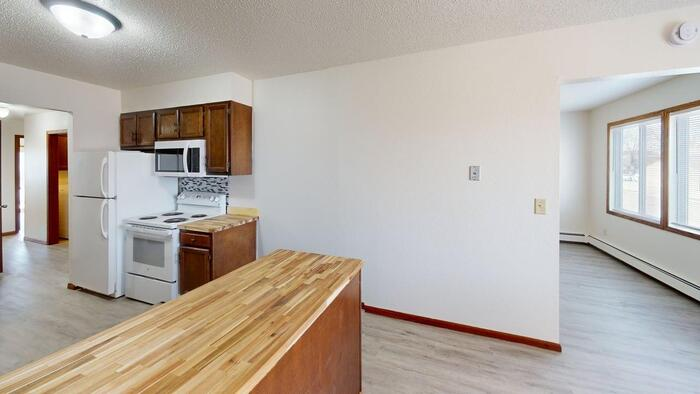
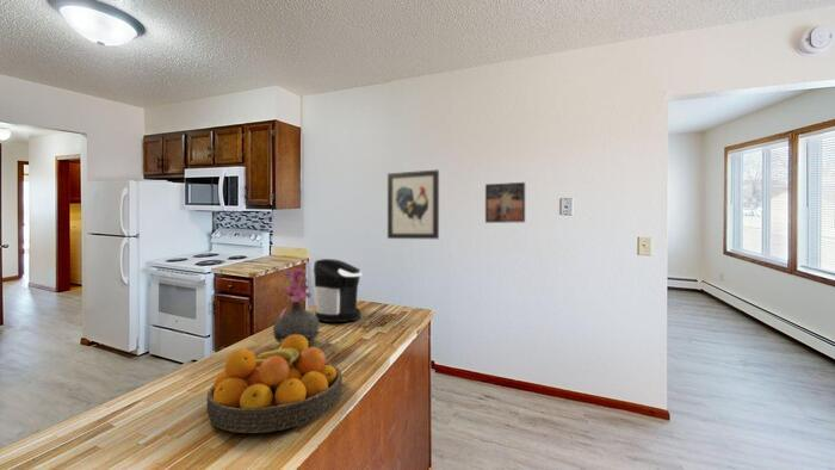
+ wall art (412, 205)
+ coffee maker (339, 287)
+ vase (296, 308)
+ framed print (505, 203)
+ fruit bowl (278, 371)
